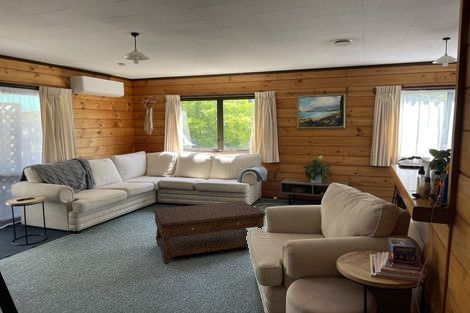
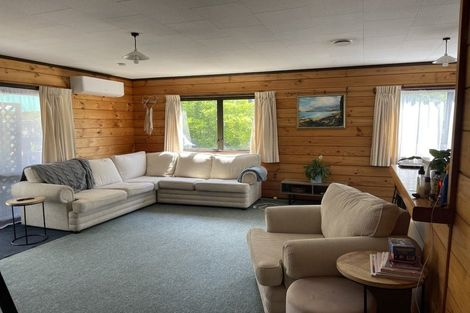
- coffee table (208, 229)
